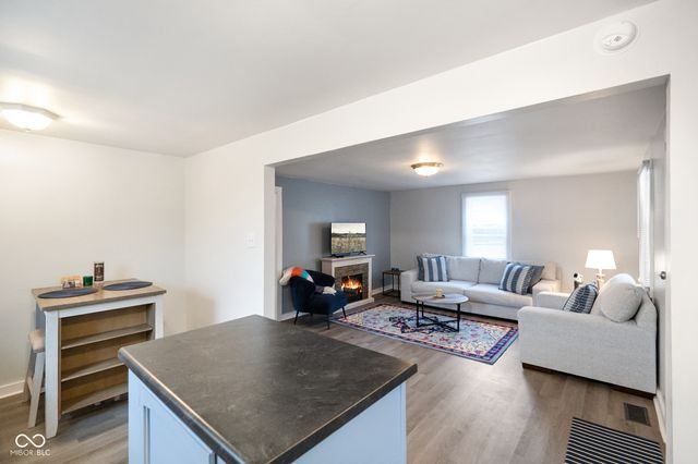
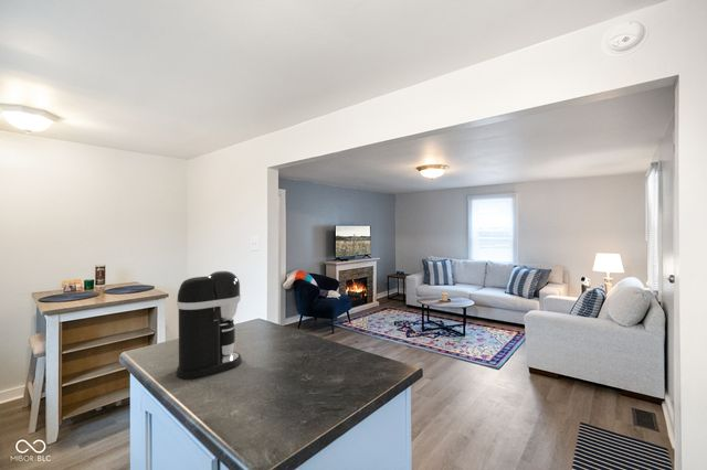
+ coffee maker (210, 319)
